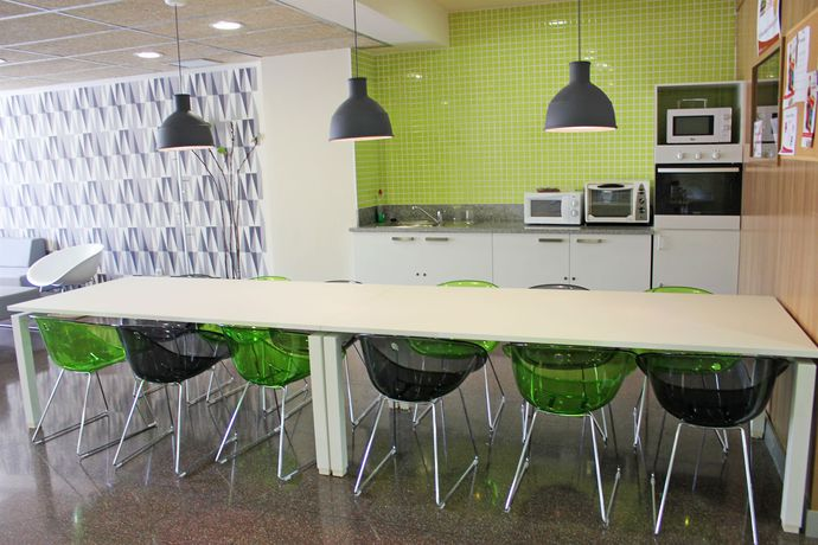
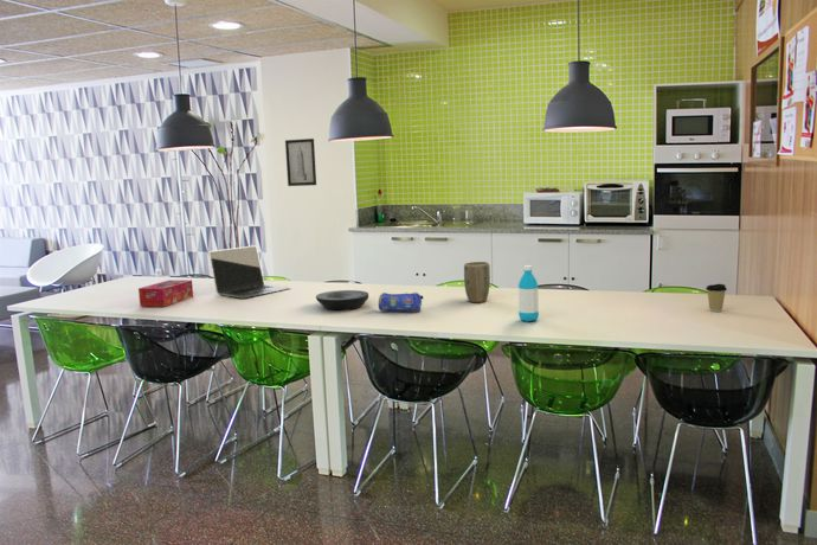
+ plant pot (477, 282)
+ coffee cup (715, 297)
+ water bottle (528, 293)
+ laptop (250, 270)
+ pencil case (400, 301)
+ wall art (301, 162)
+ tissue box (166, 293)
+ plate (342, 300)
